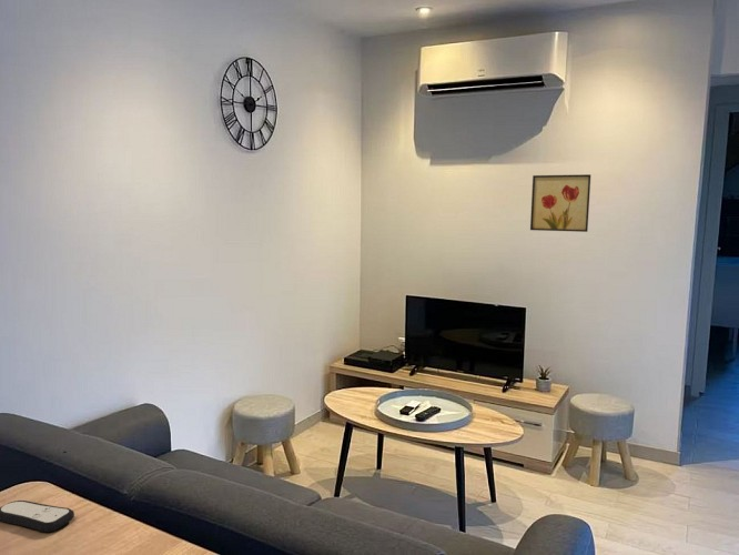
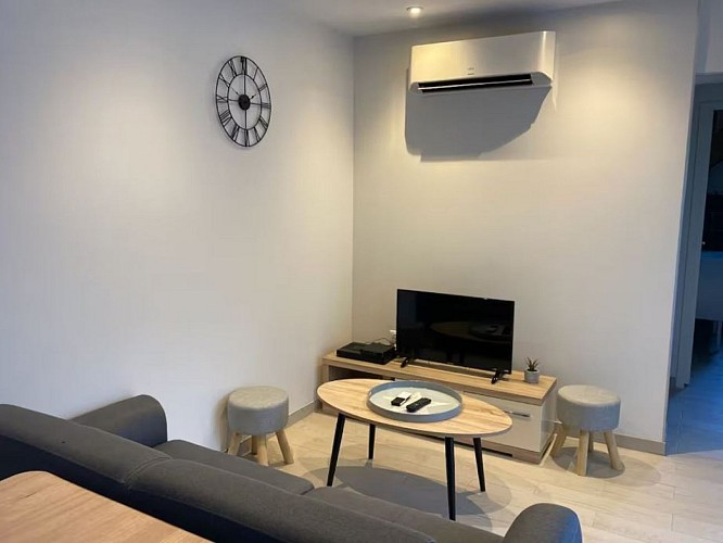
- wall art (559, 203)
- remote control (33, 514)
